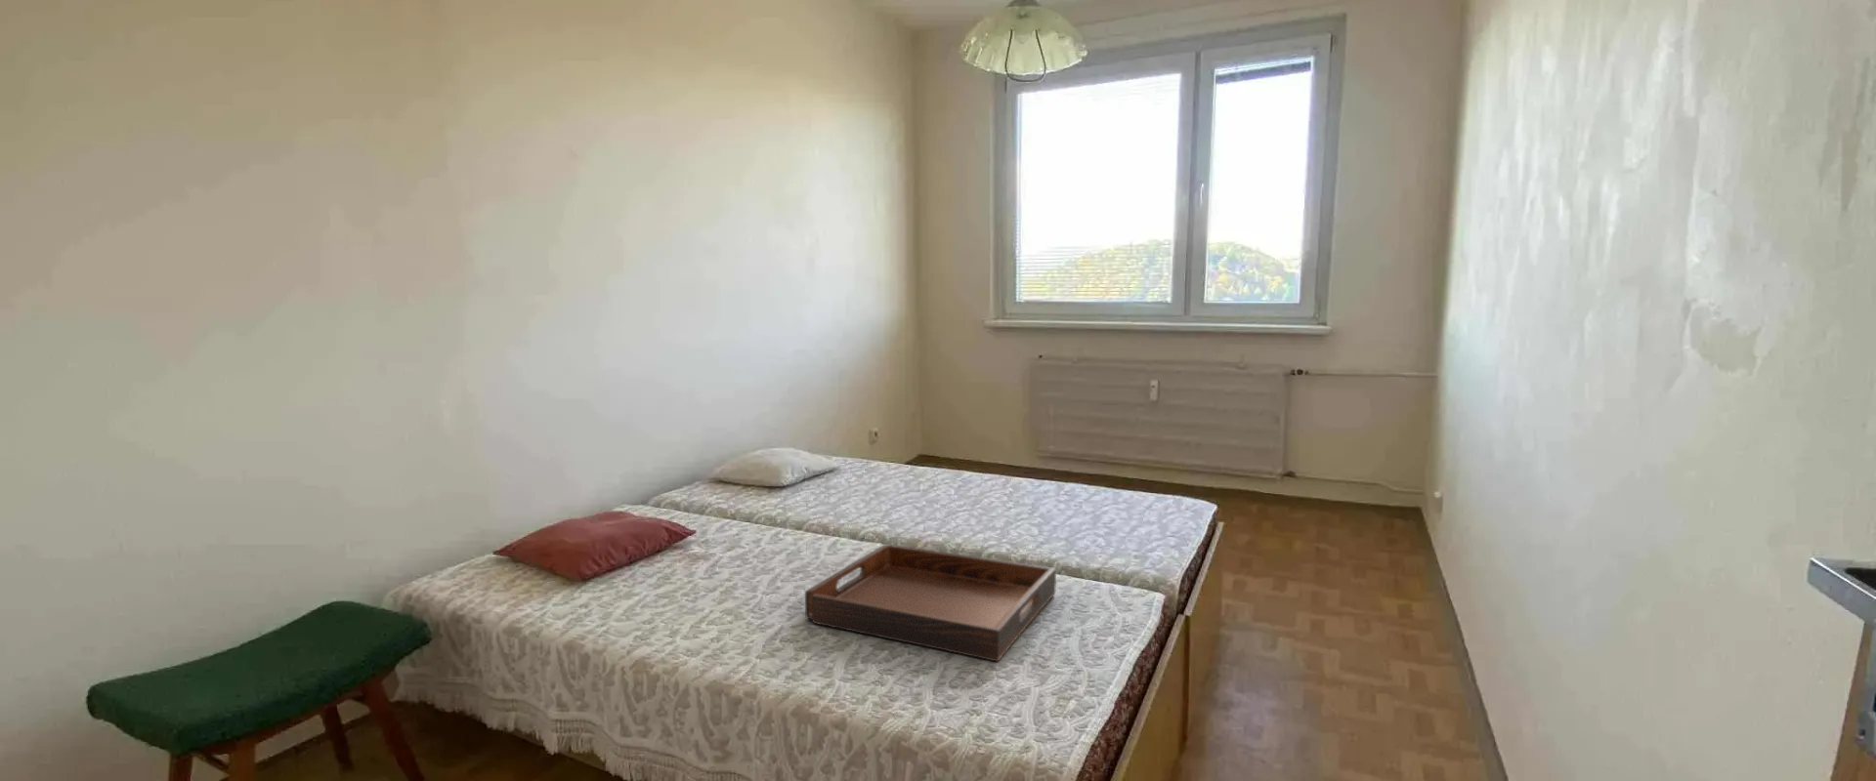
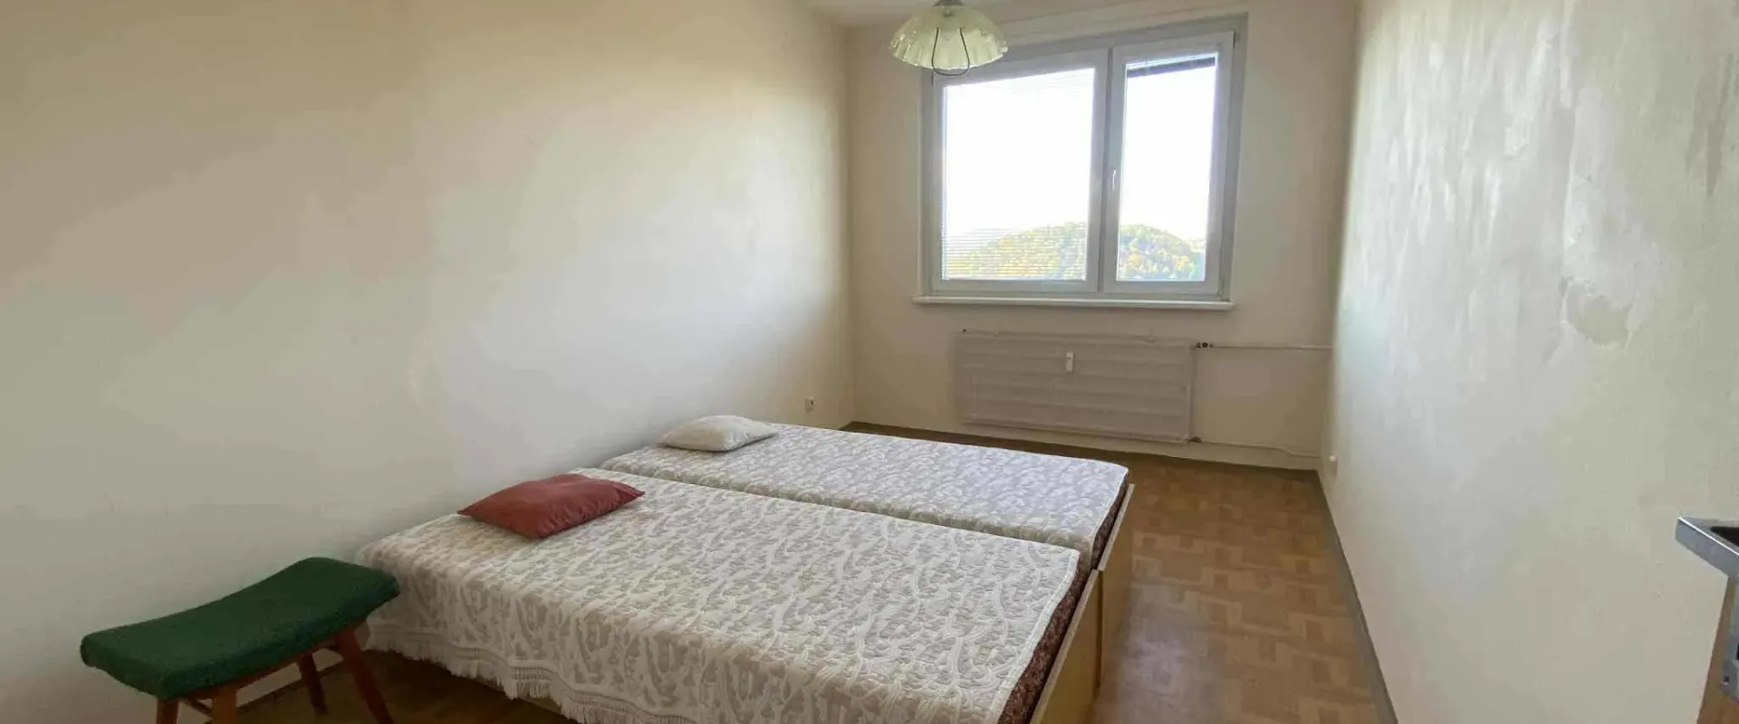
- serving tray (933, 592)
